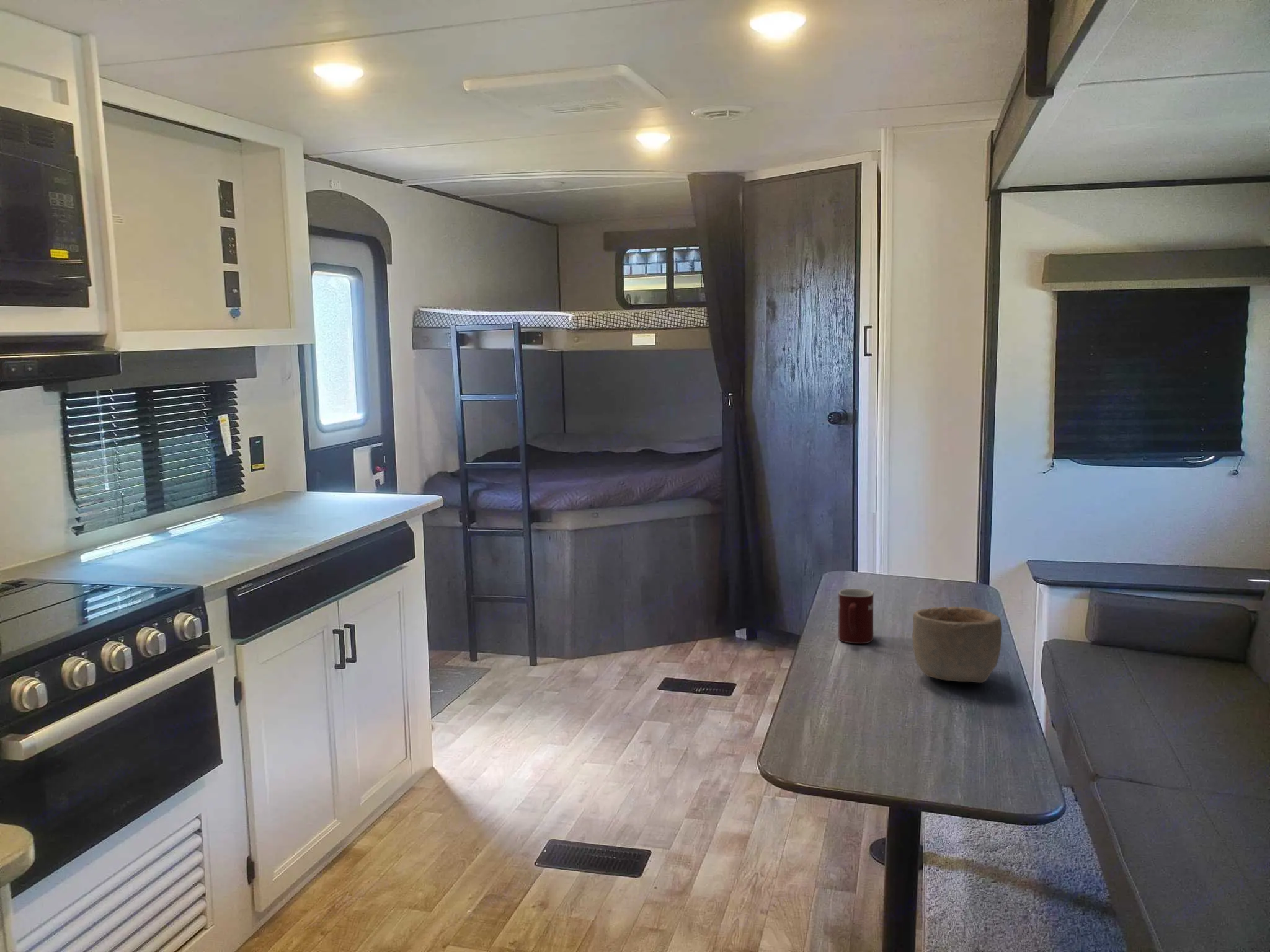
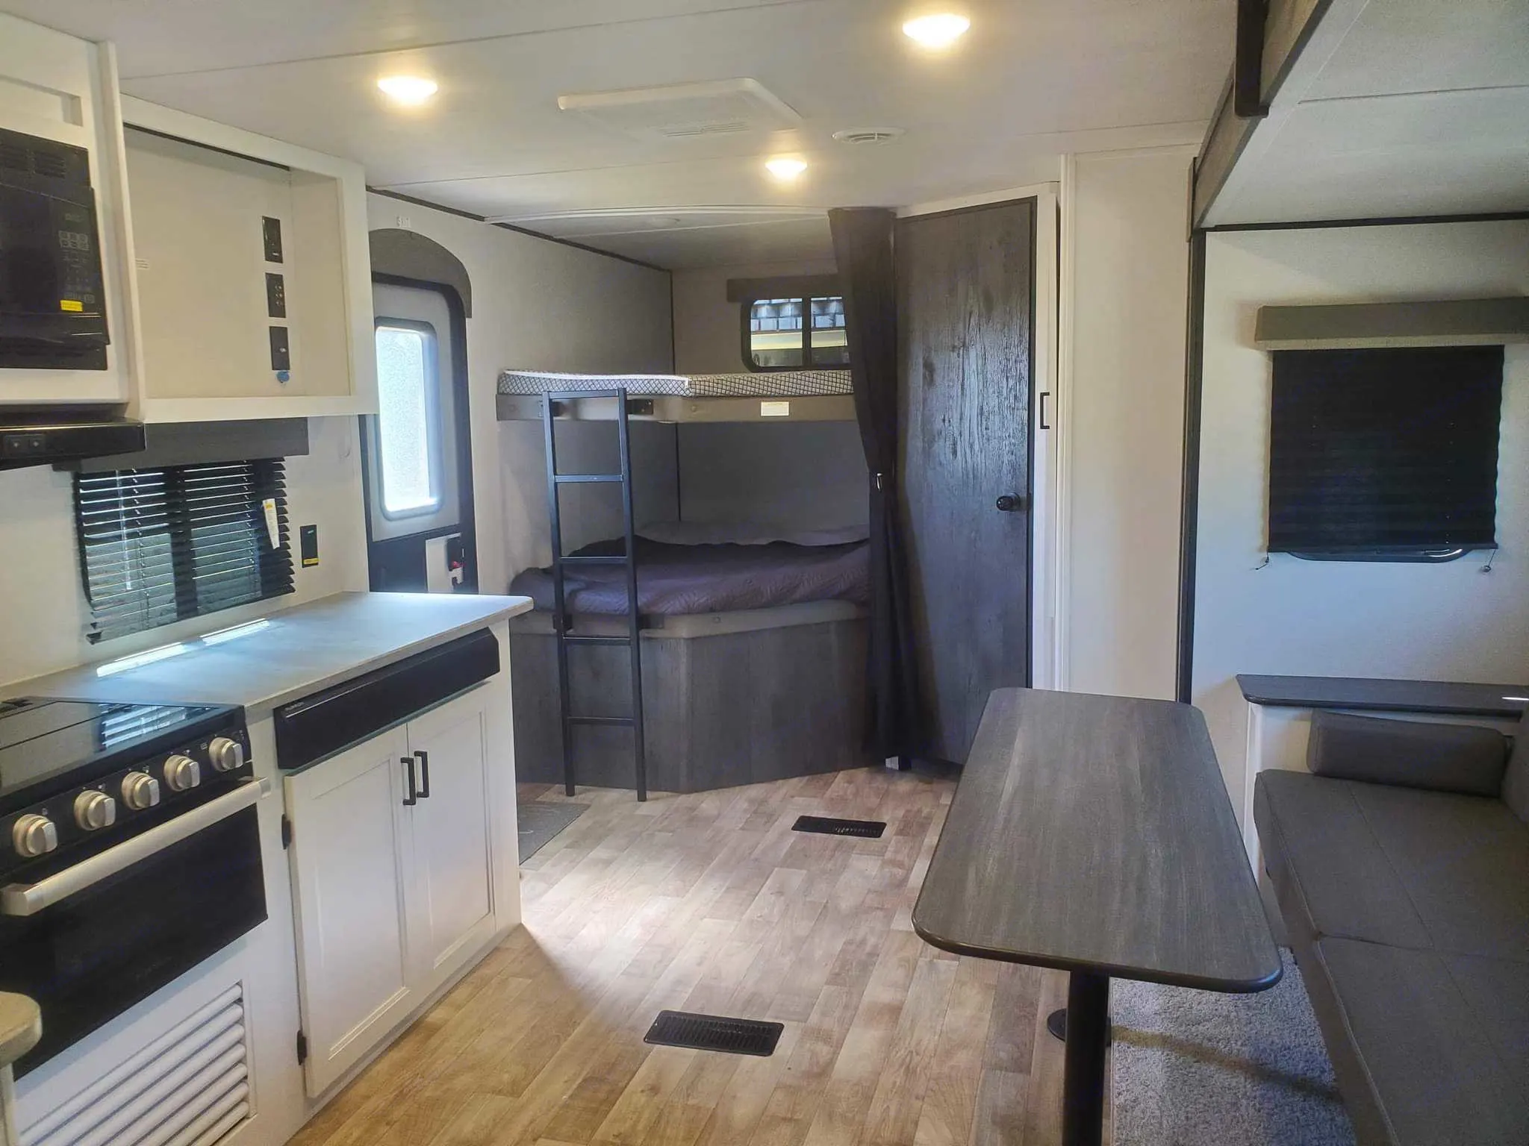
- mug (855, 617)
- bowl (955, 646)
